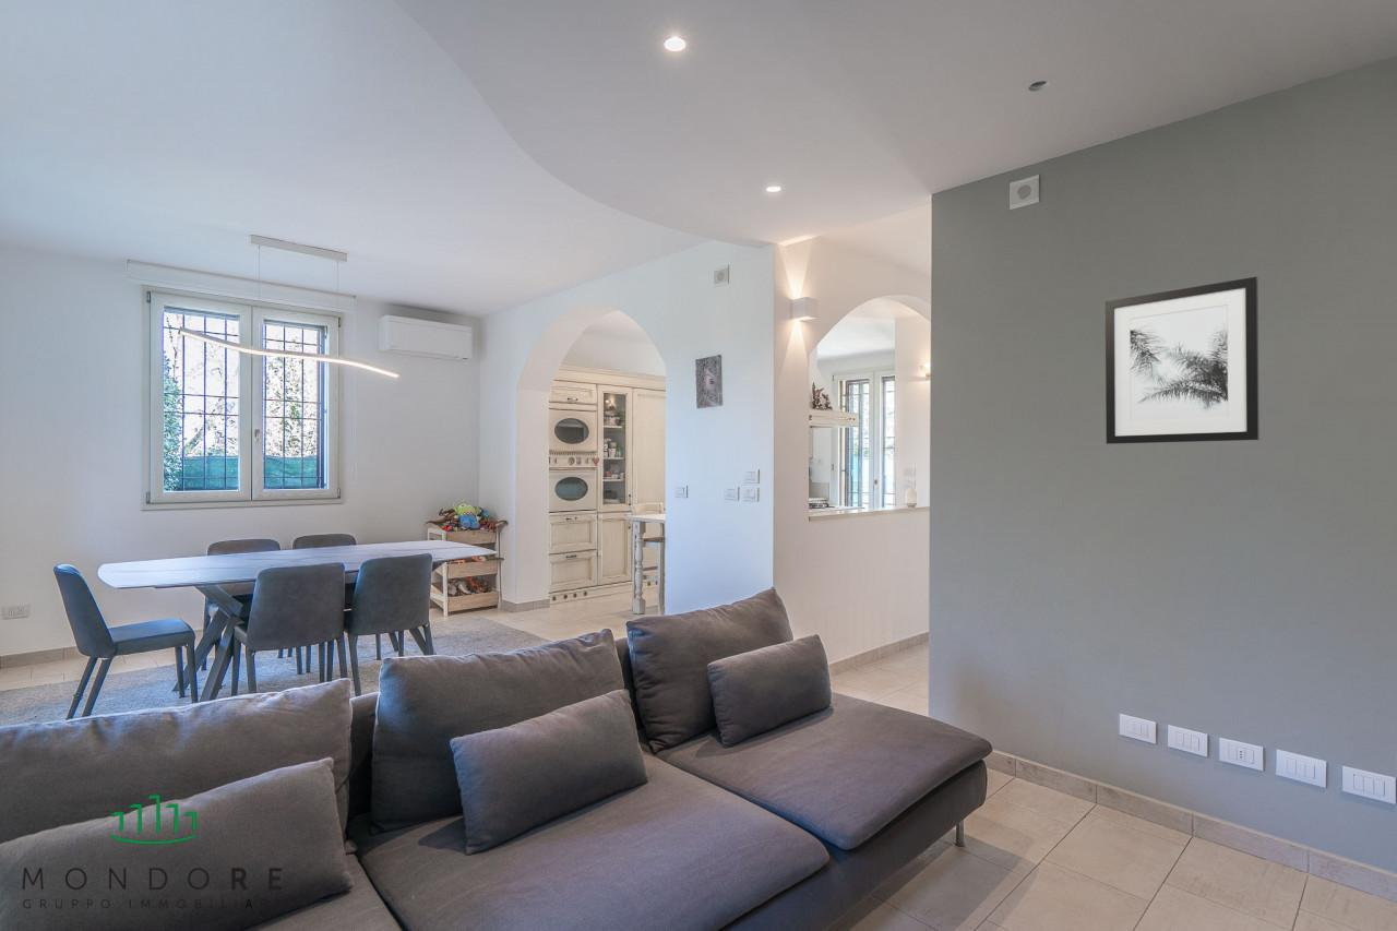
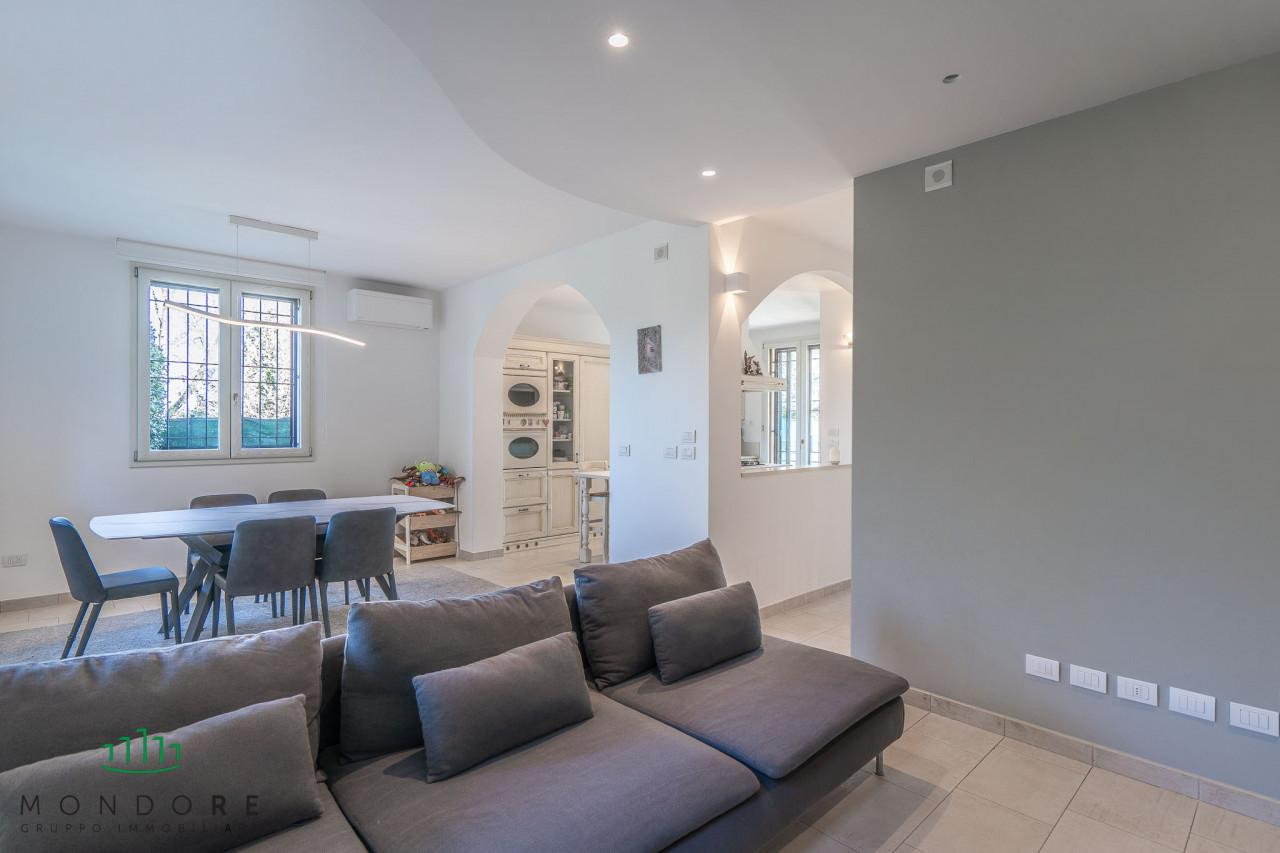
- wall art (1177, 366)
